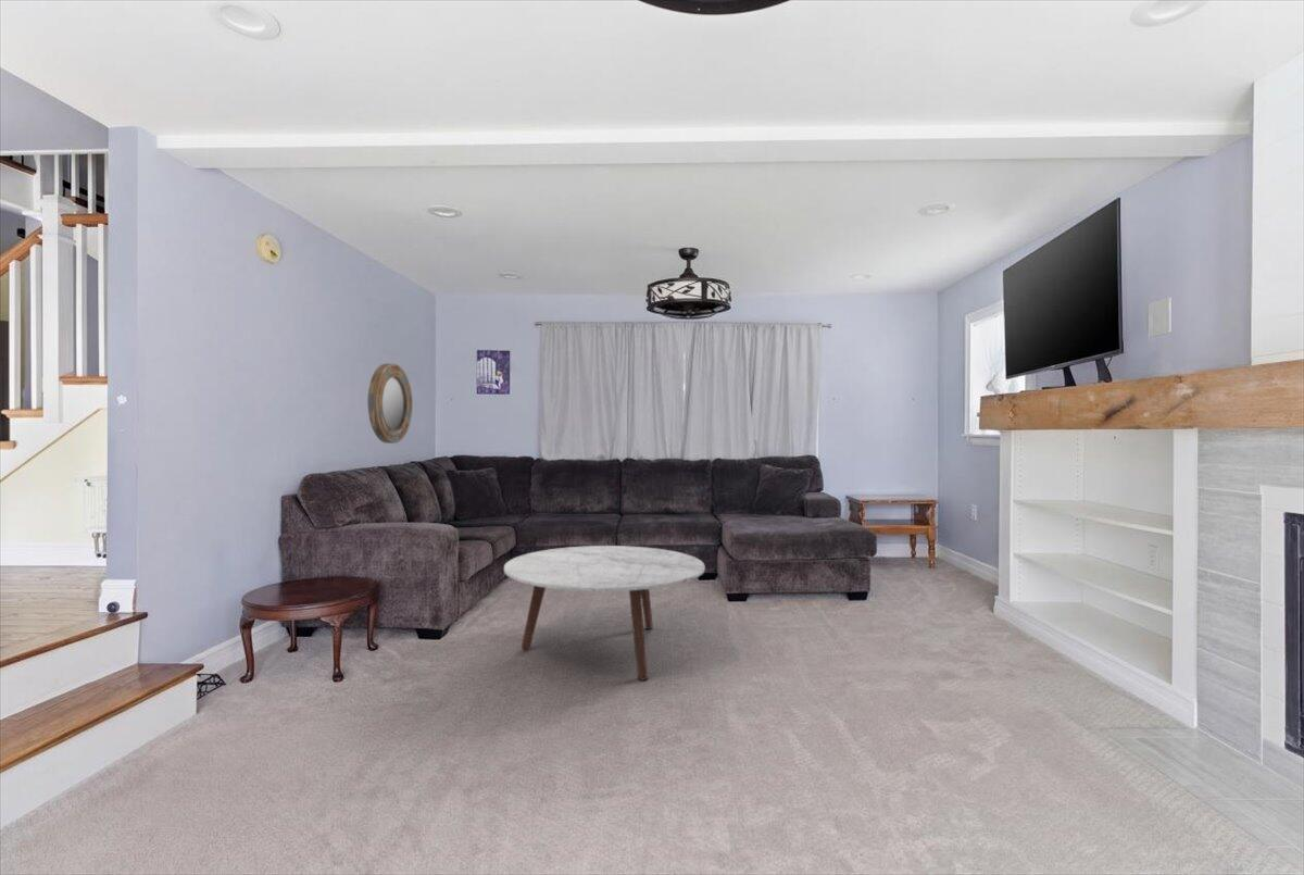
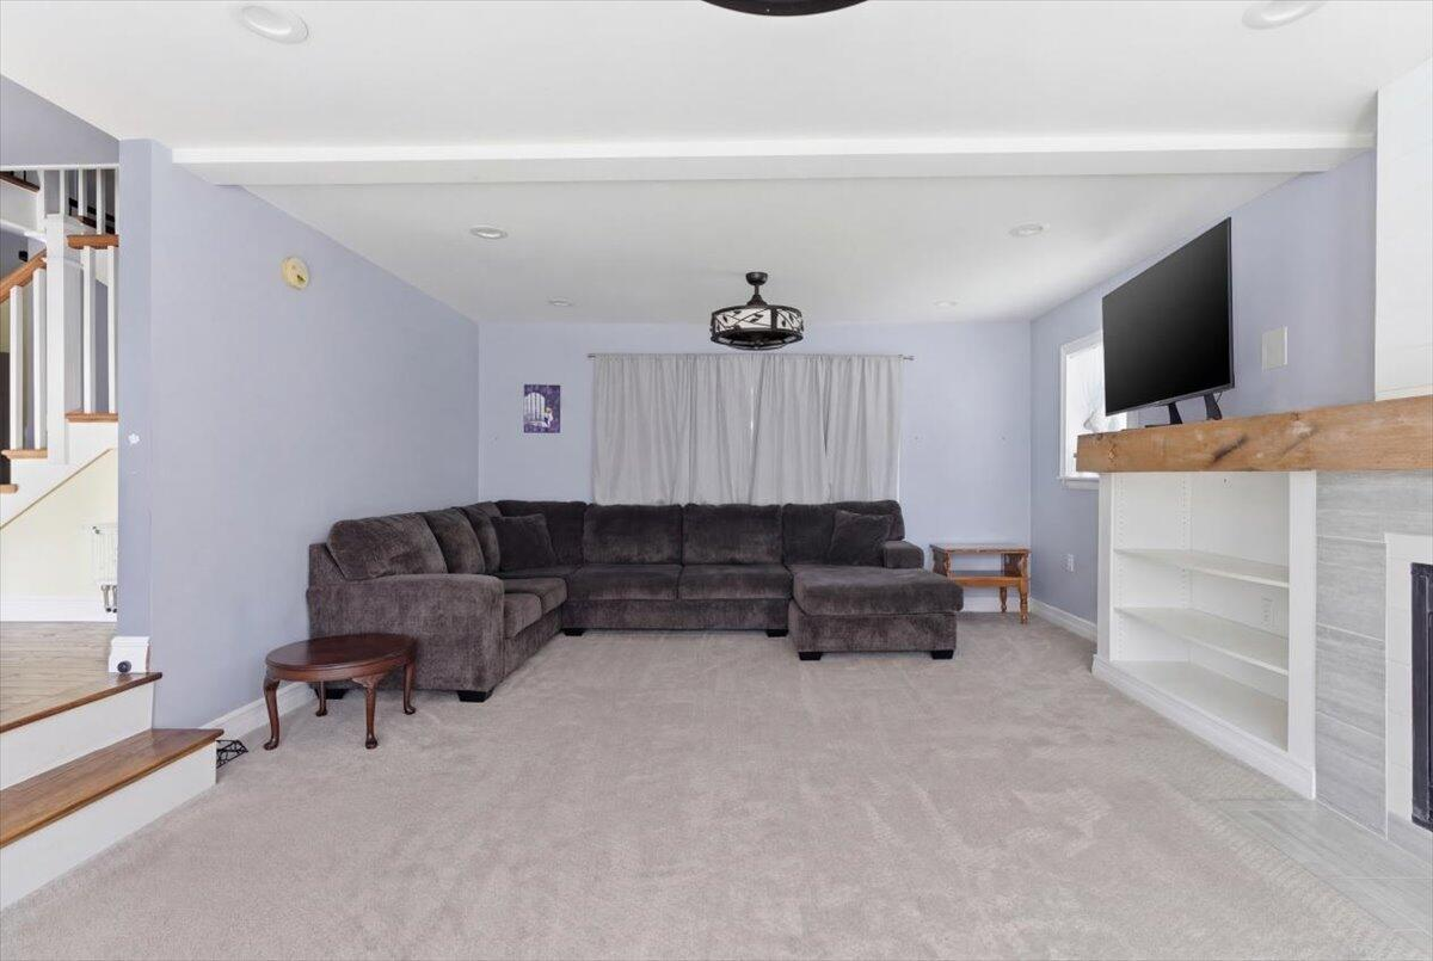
- home mirror (391, 403)
- coffee table (604, 590)
